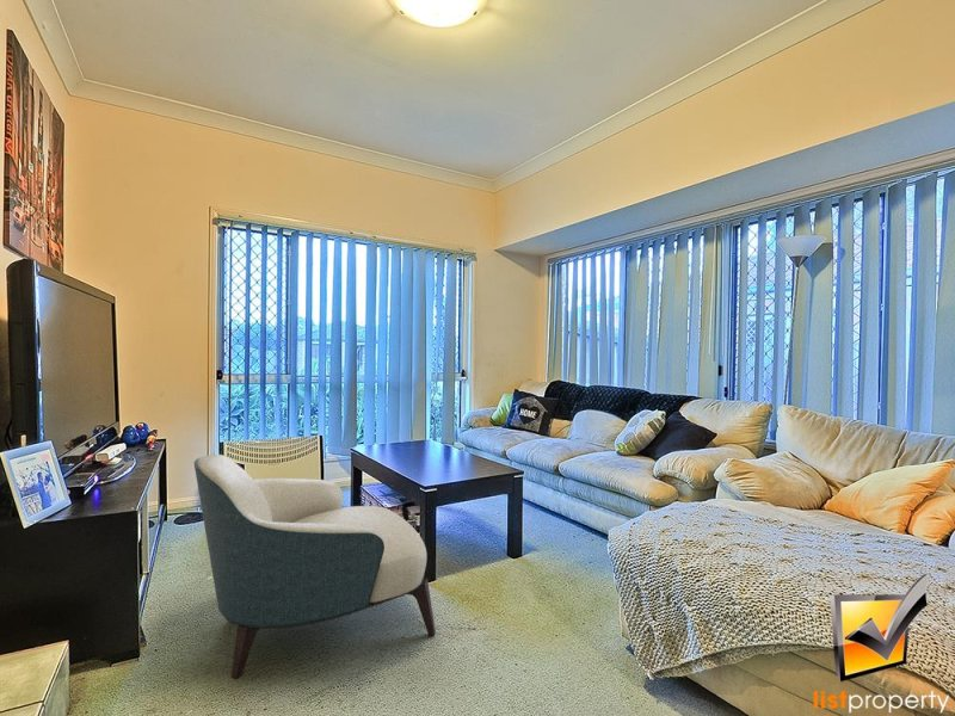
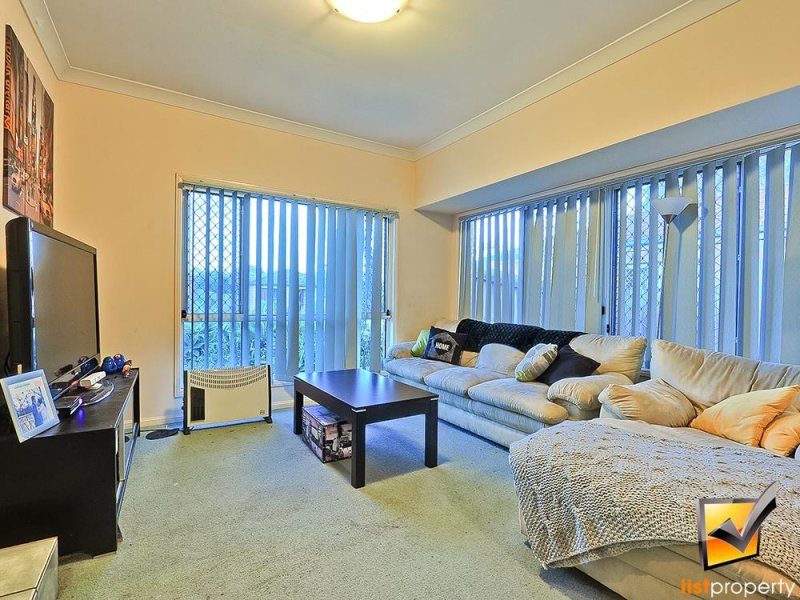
- armchair (315, 537)
